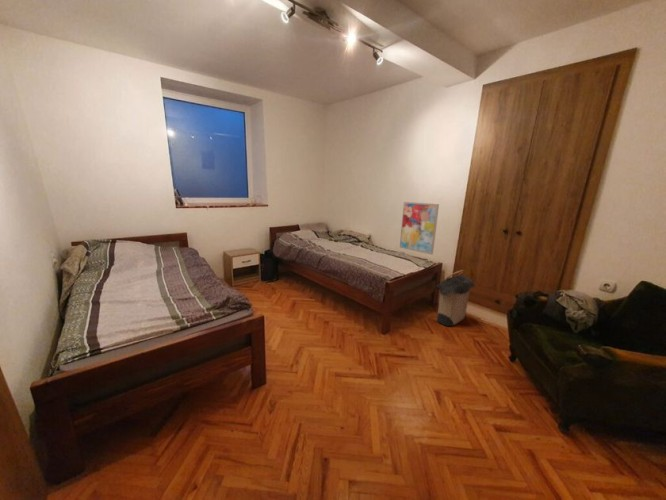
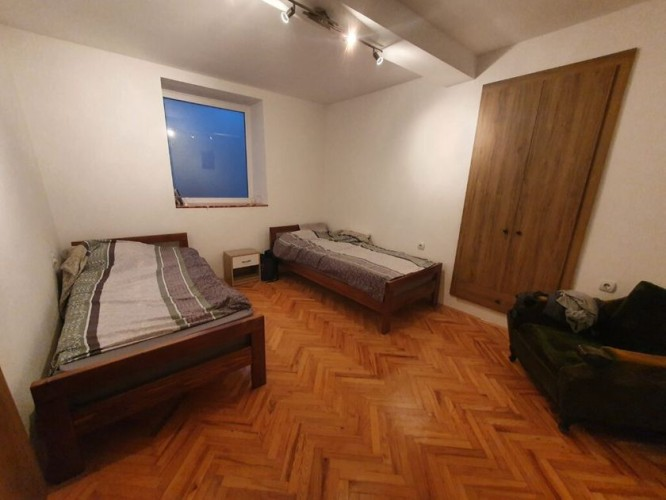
- laundry hamper (454, 293)
- wall art (417, 227)
